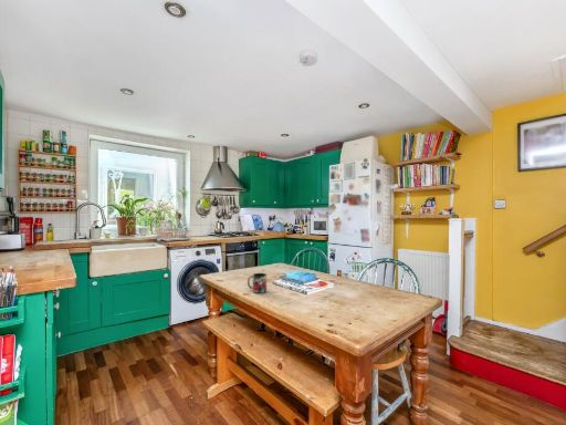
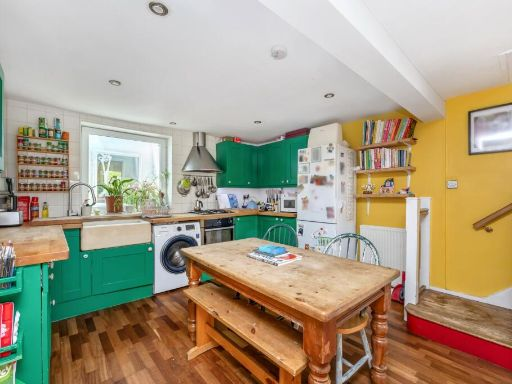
- mug (256, 282)
